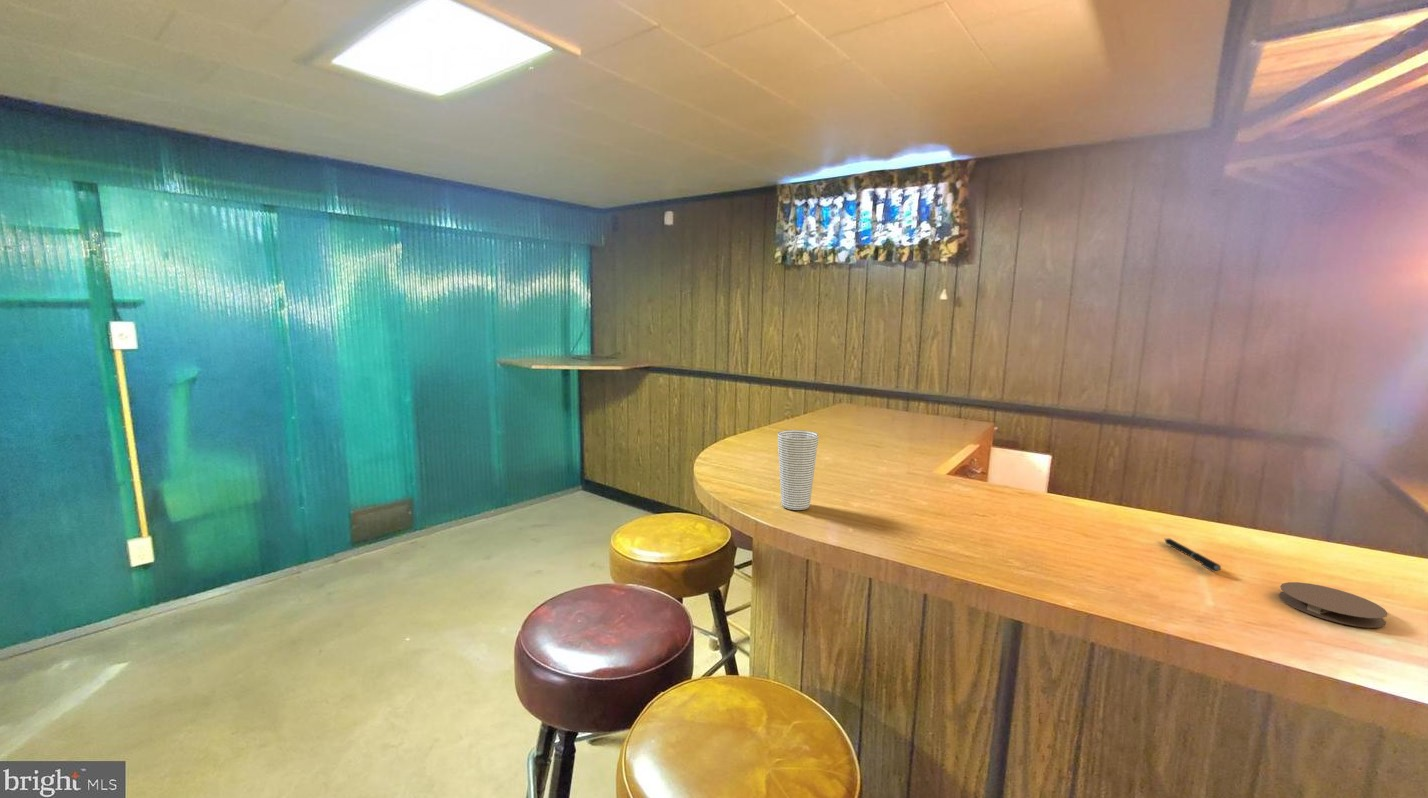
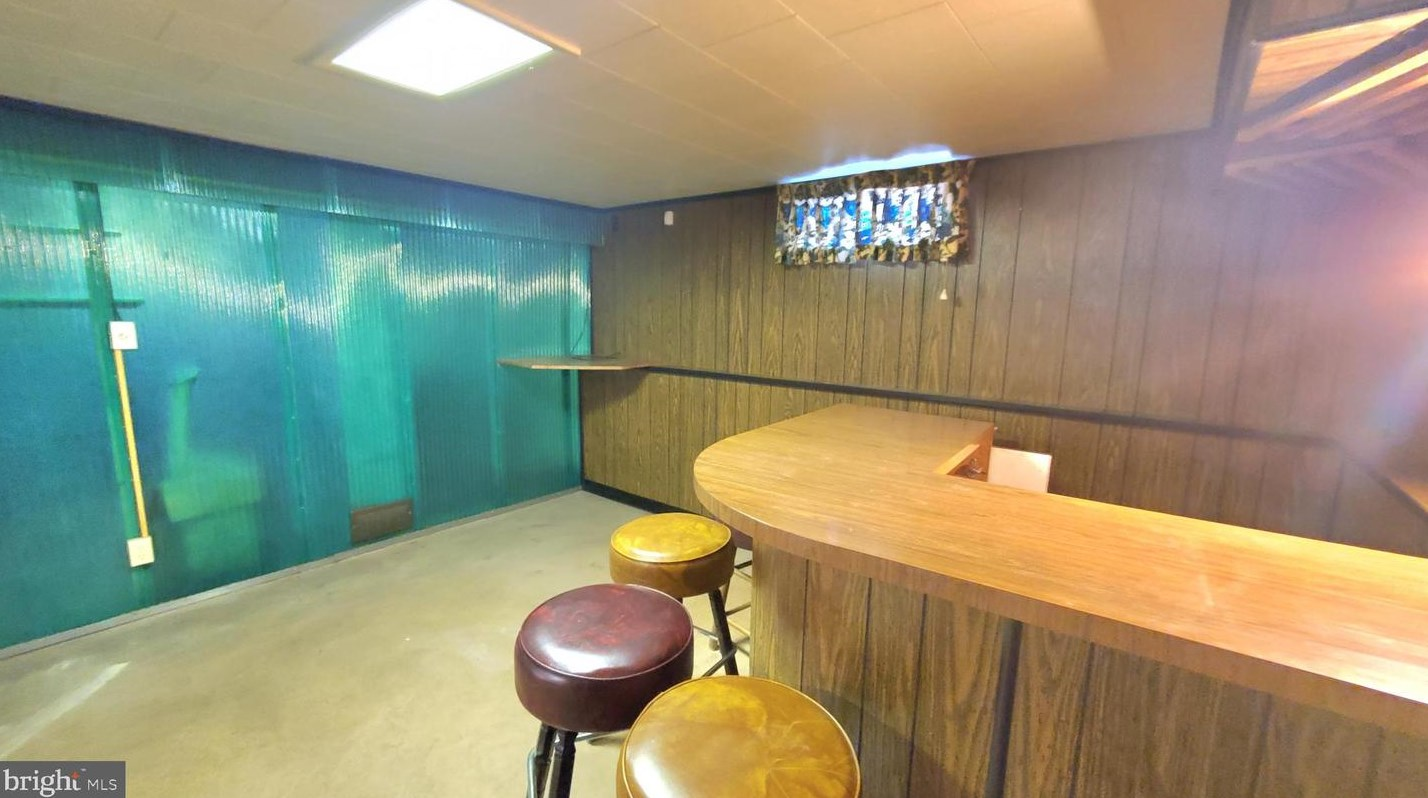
- coaster (1330, 603)
- cup (796, 470)
- pen (1189, 552)
